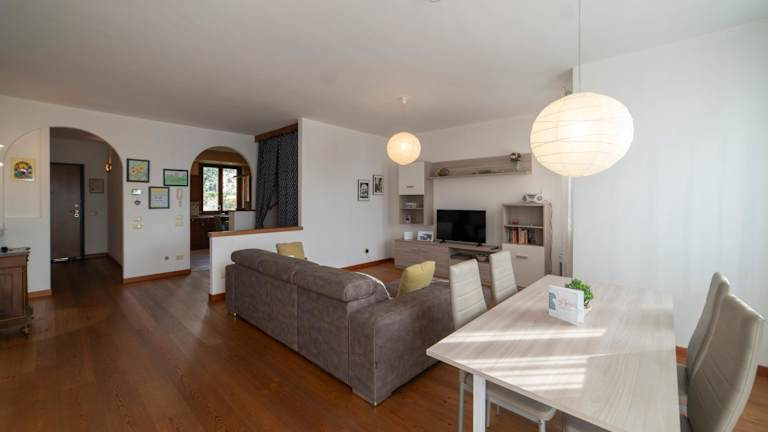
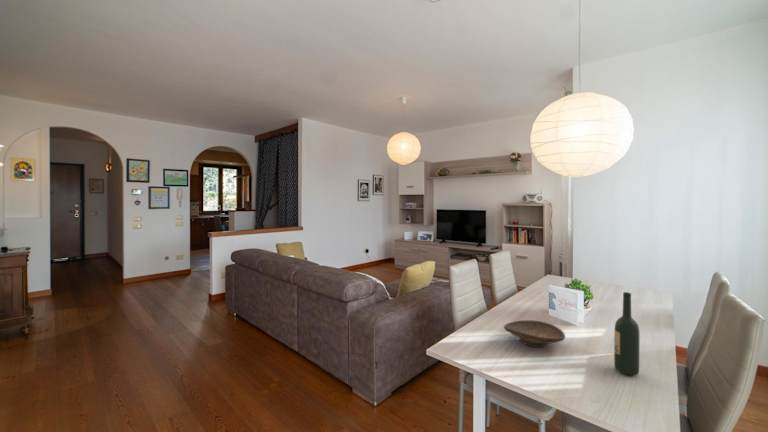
+ decorative bowl (533, 334)
+ wine bottle (626, 332)
